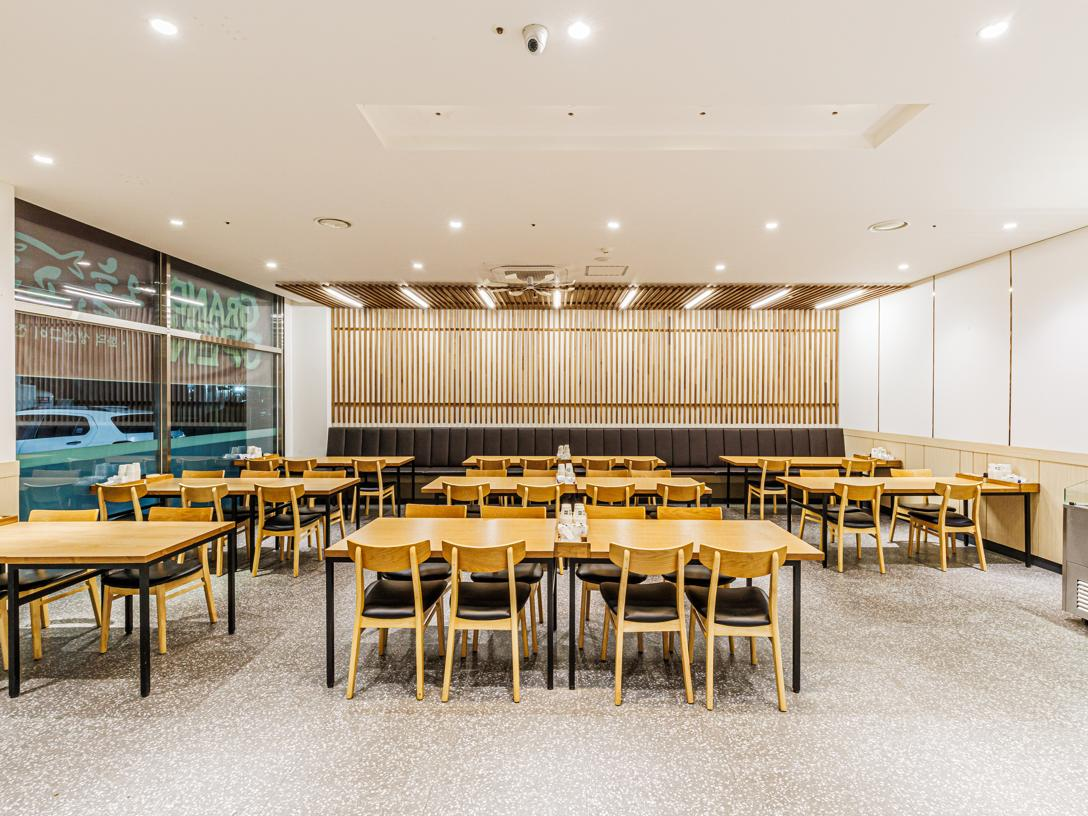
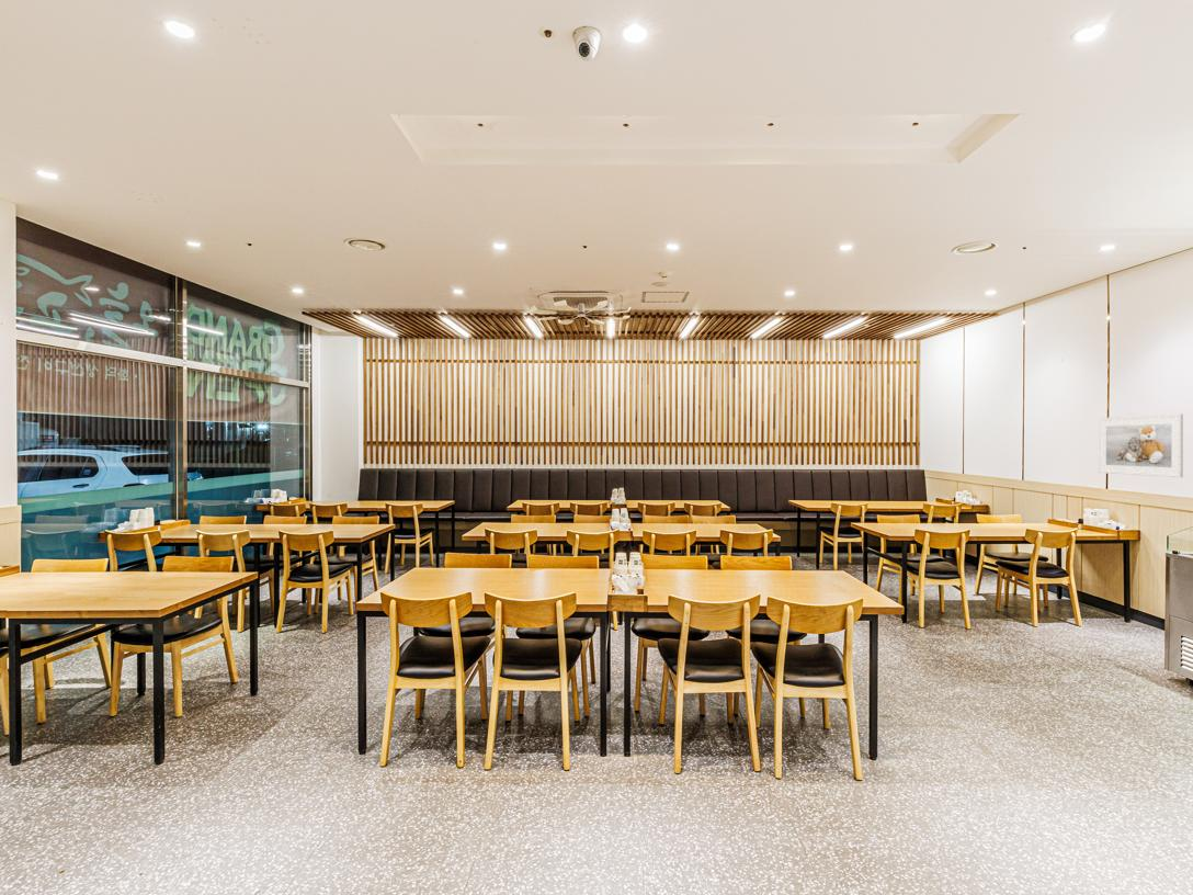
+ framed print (1137, 445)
